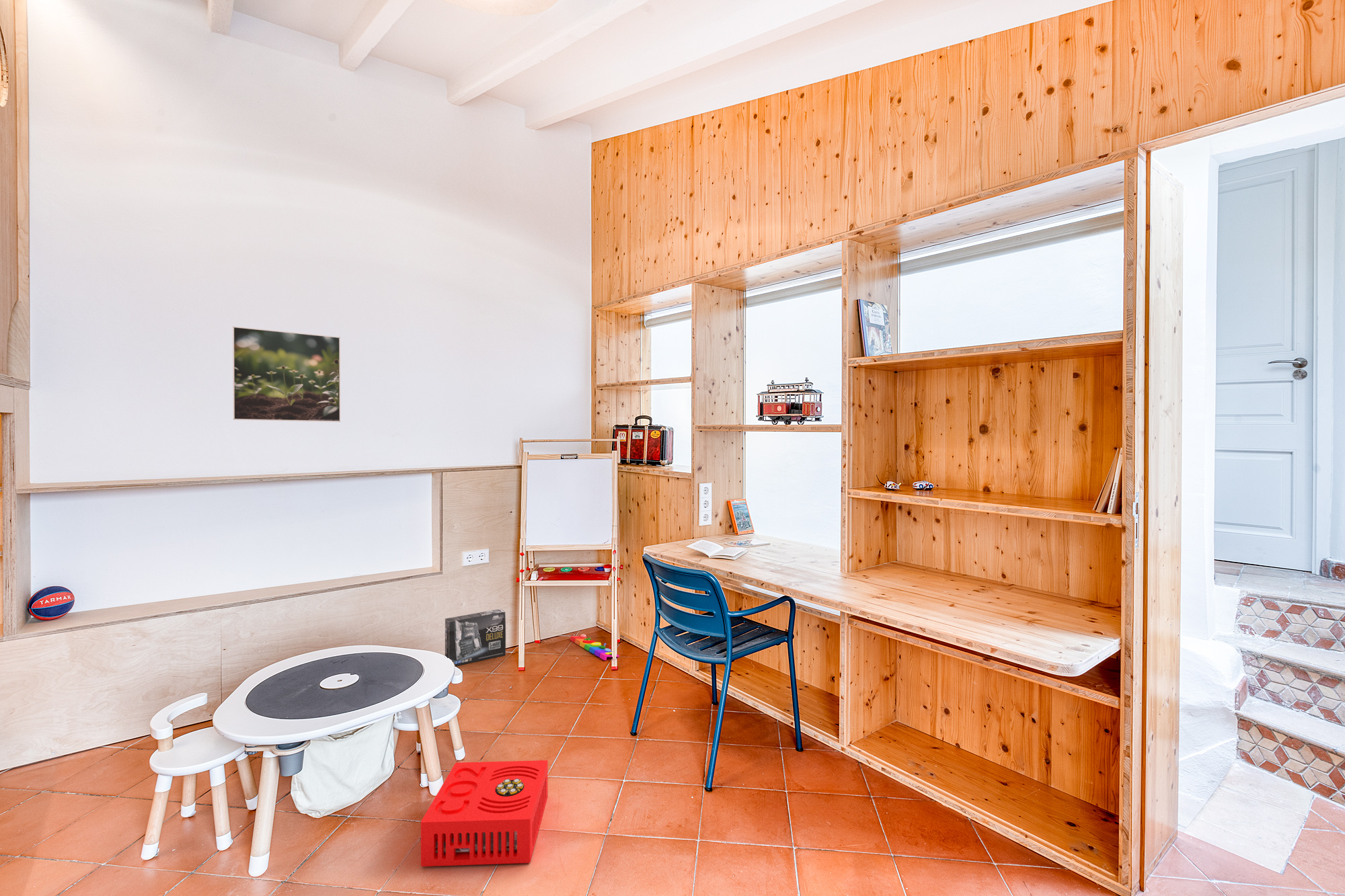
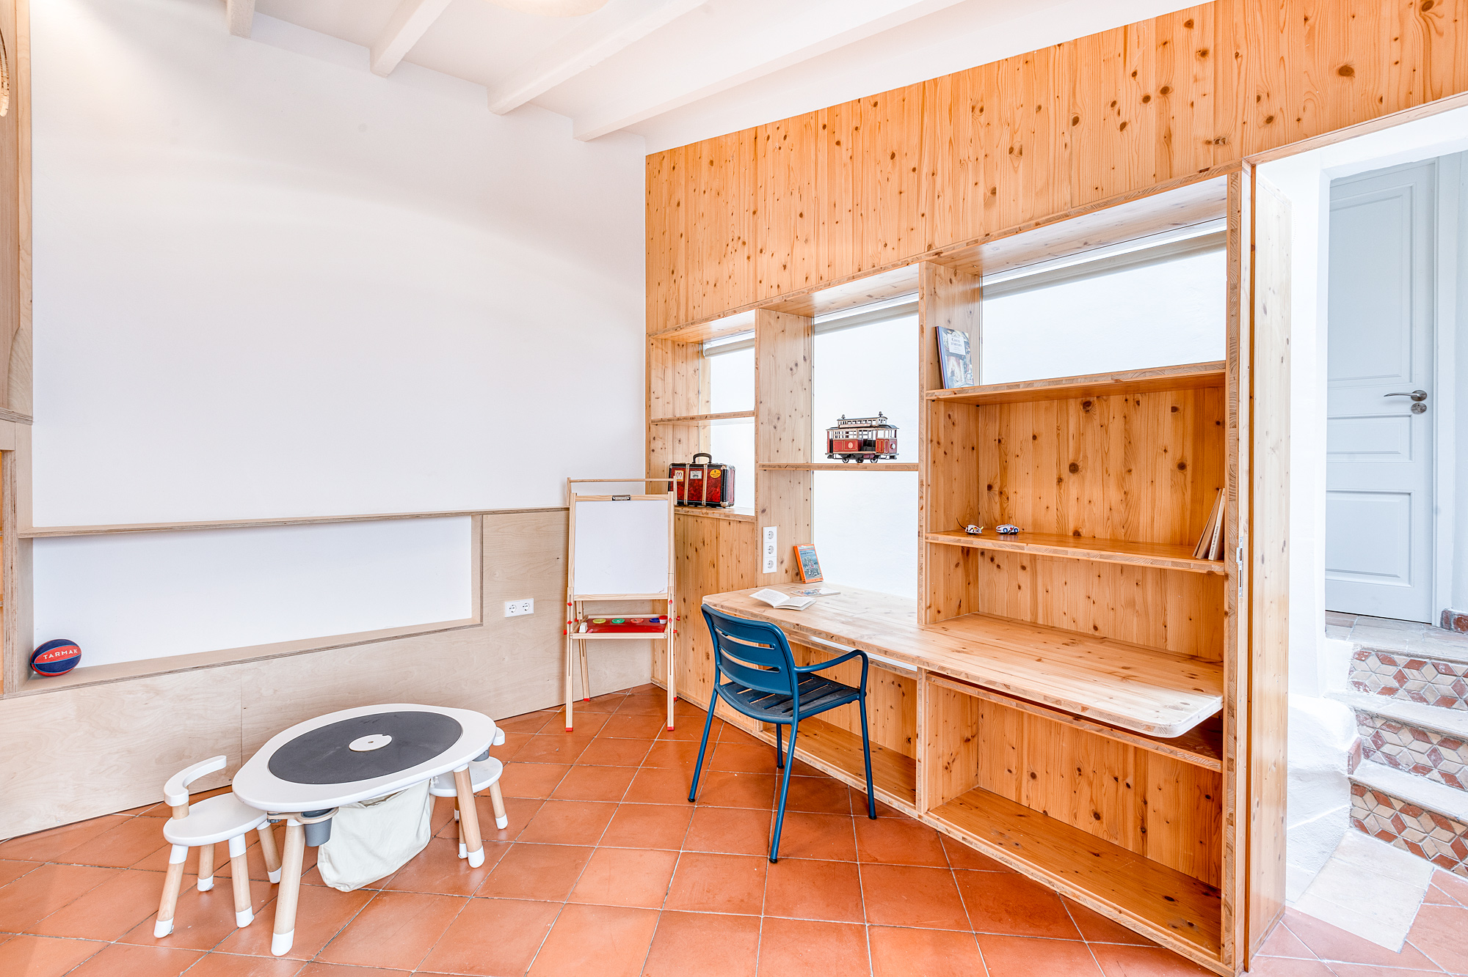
- box (475, 637)
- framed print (289, 376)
- grow light (490, 807)
- knob puzzle (593, 645)
